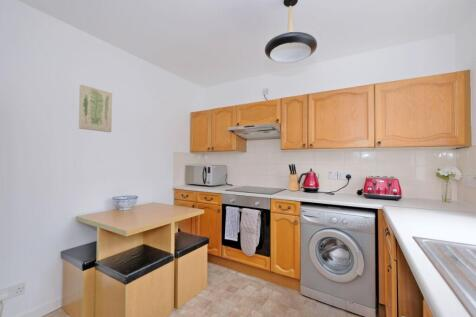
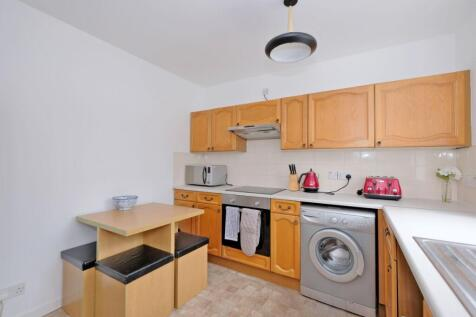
- wall art (96, 109)
